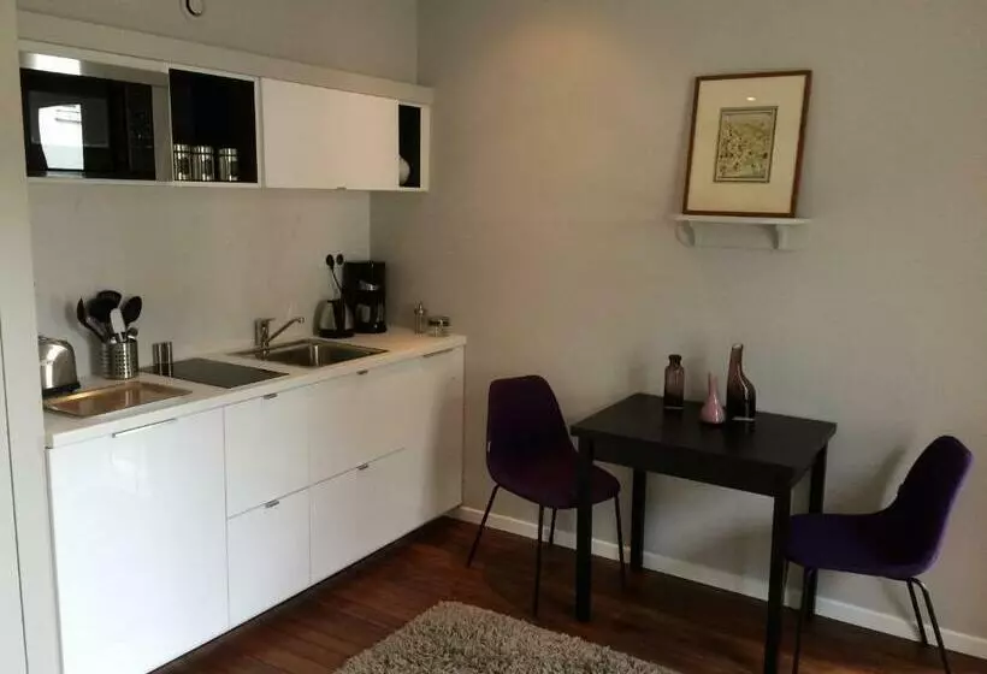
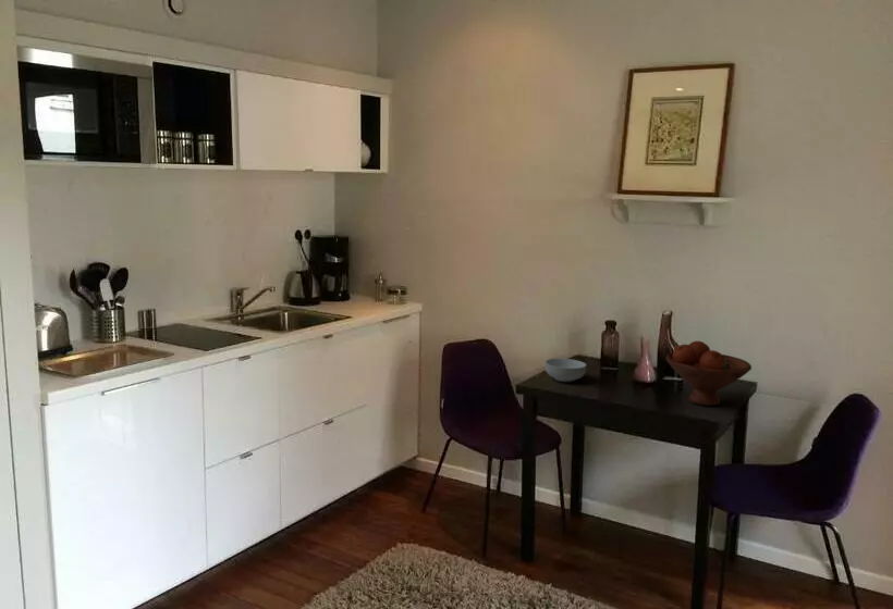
+ fruit bowl (707, 373)
+ cereal bowl (565, 371)
